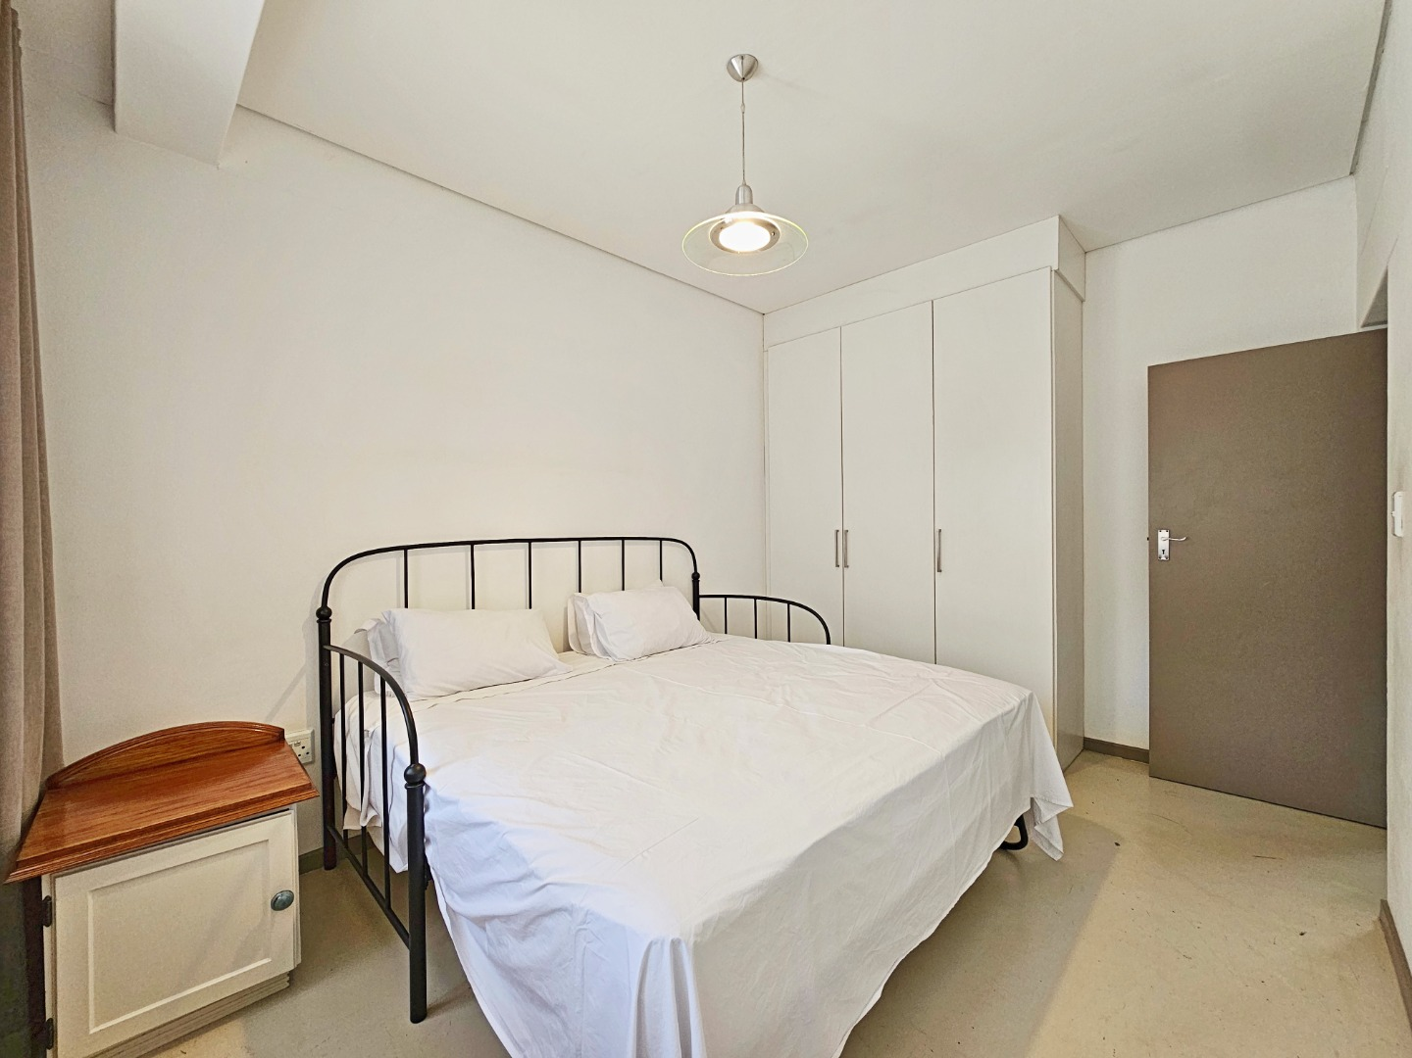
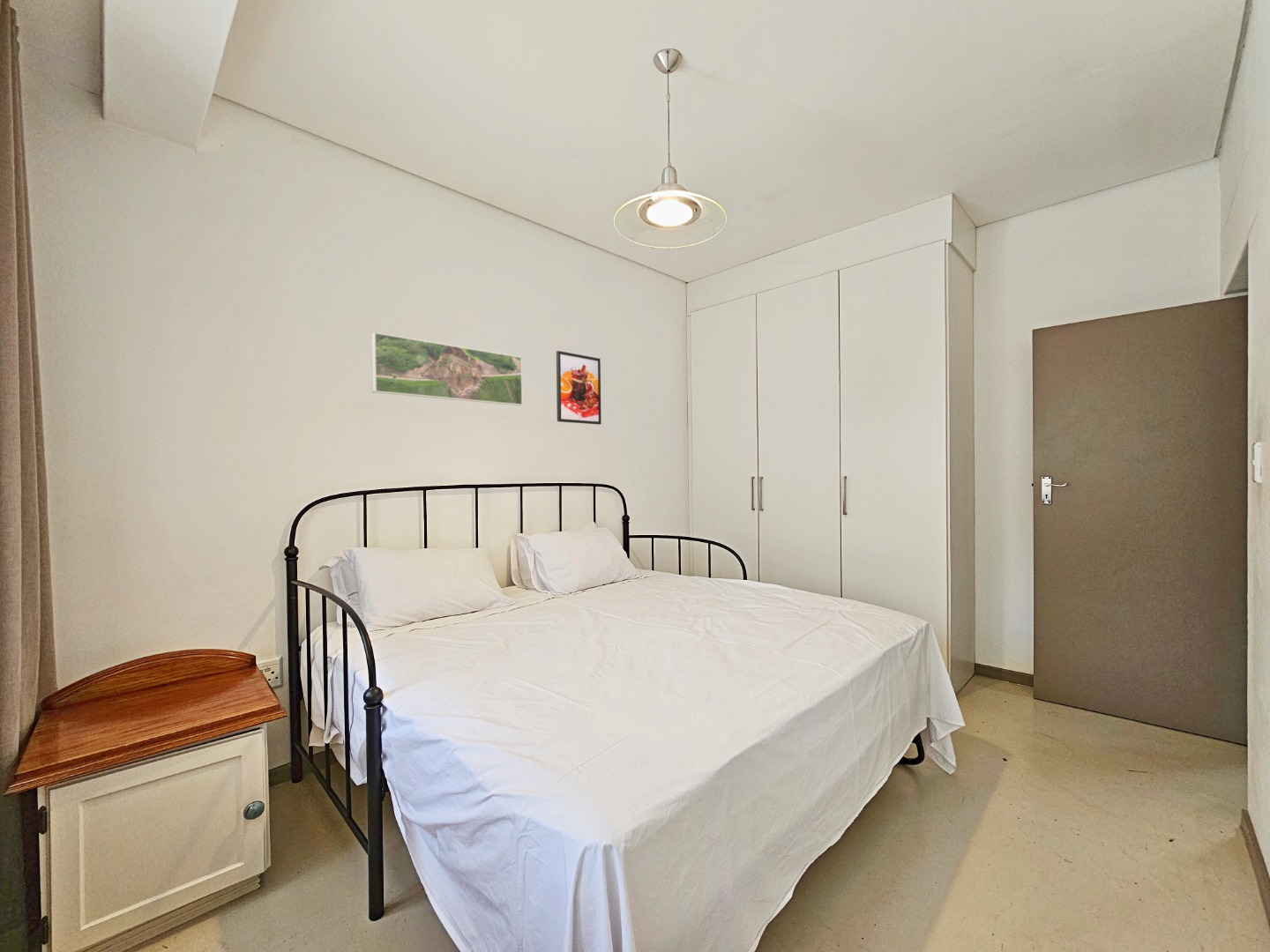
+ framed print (454, 373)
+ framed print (579, 389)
